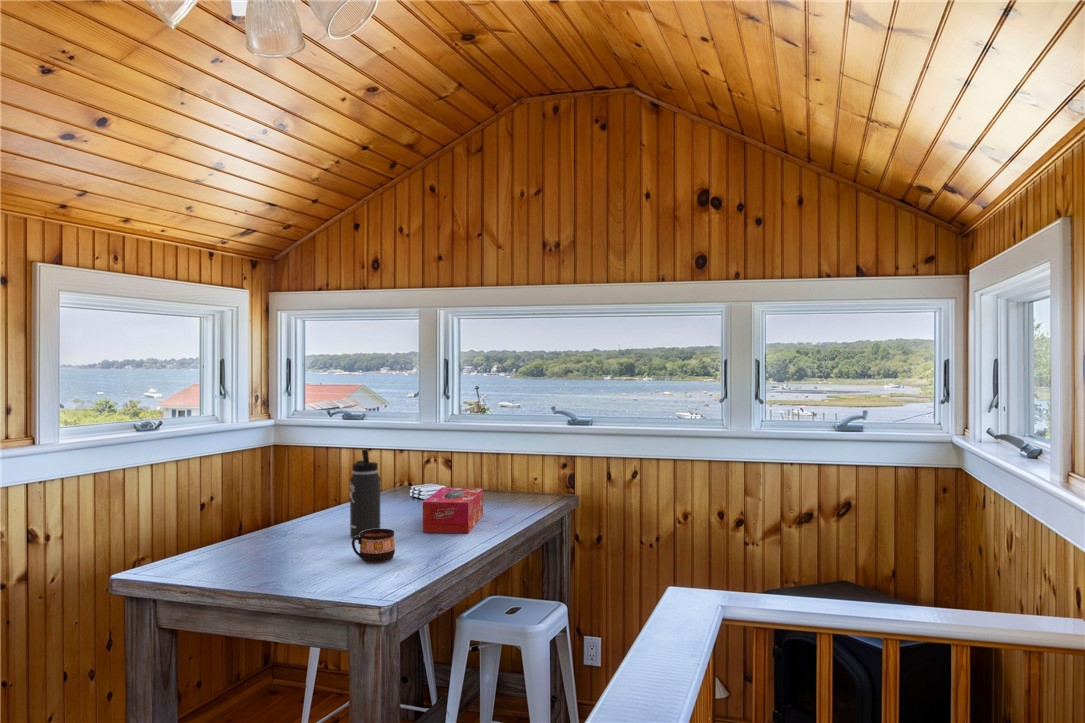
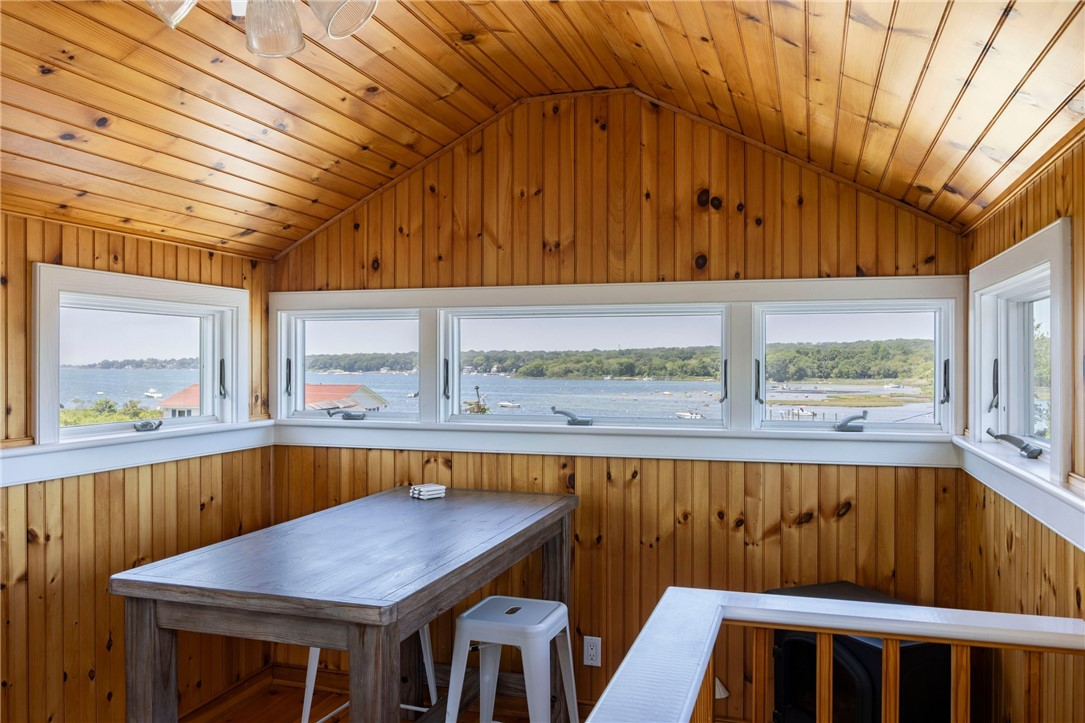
- tissue box (454, 508)
- cup (375, 545)
- thermos bottle (364, 491)
